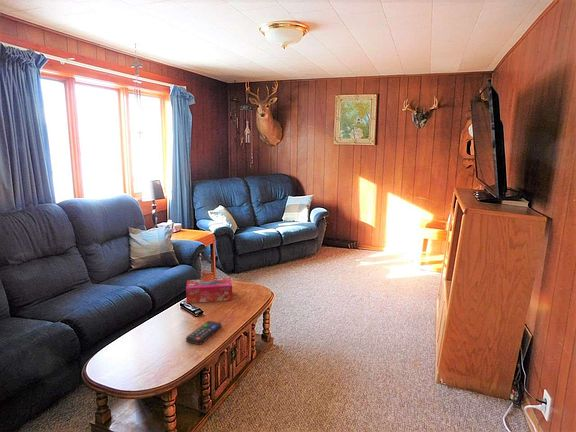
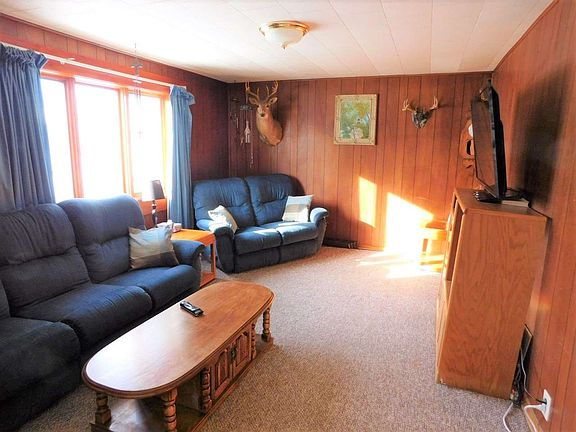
- remote control (204, 331)
- tissue box (209, 290)
